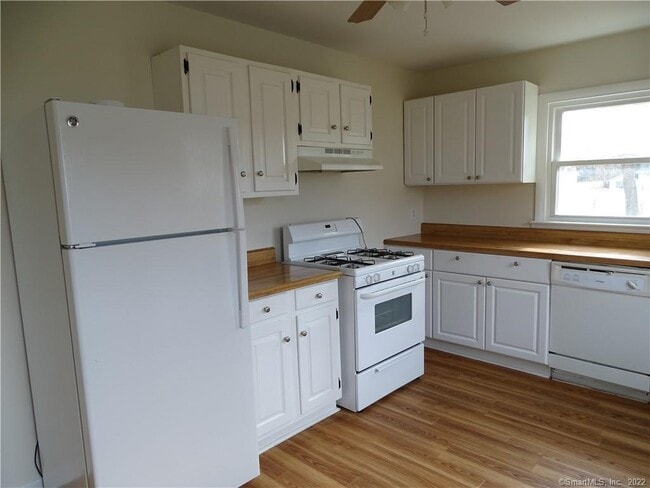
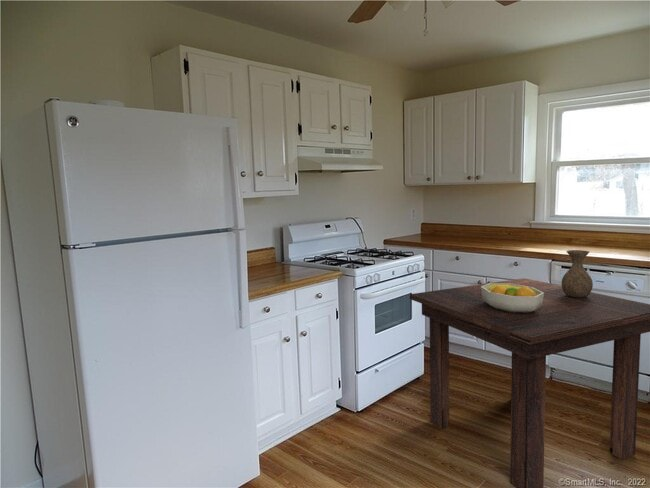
+ vase (577, 273)
+ dining table (525, 369)
+ fruit bowl (511, 294)
